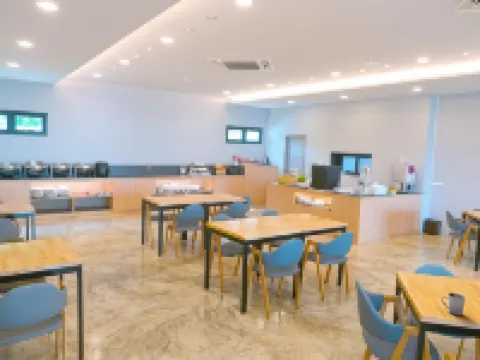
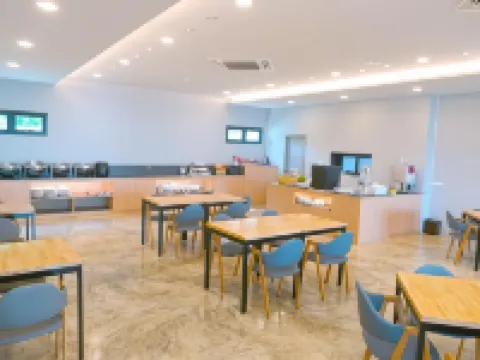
- cup (453, 303)
